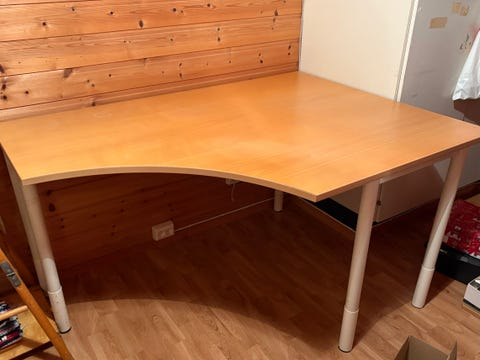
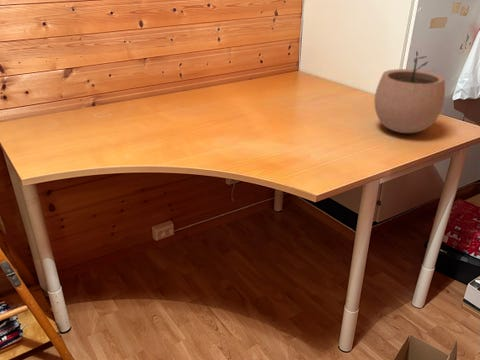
+ plant pot (410, 91)
